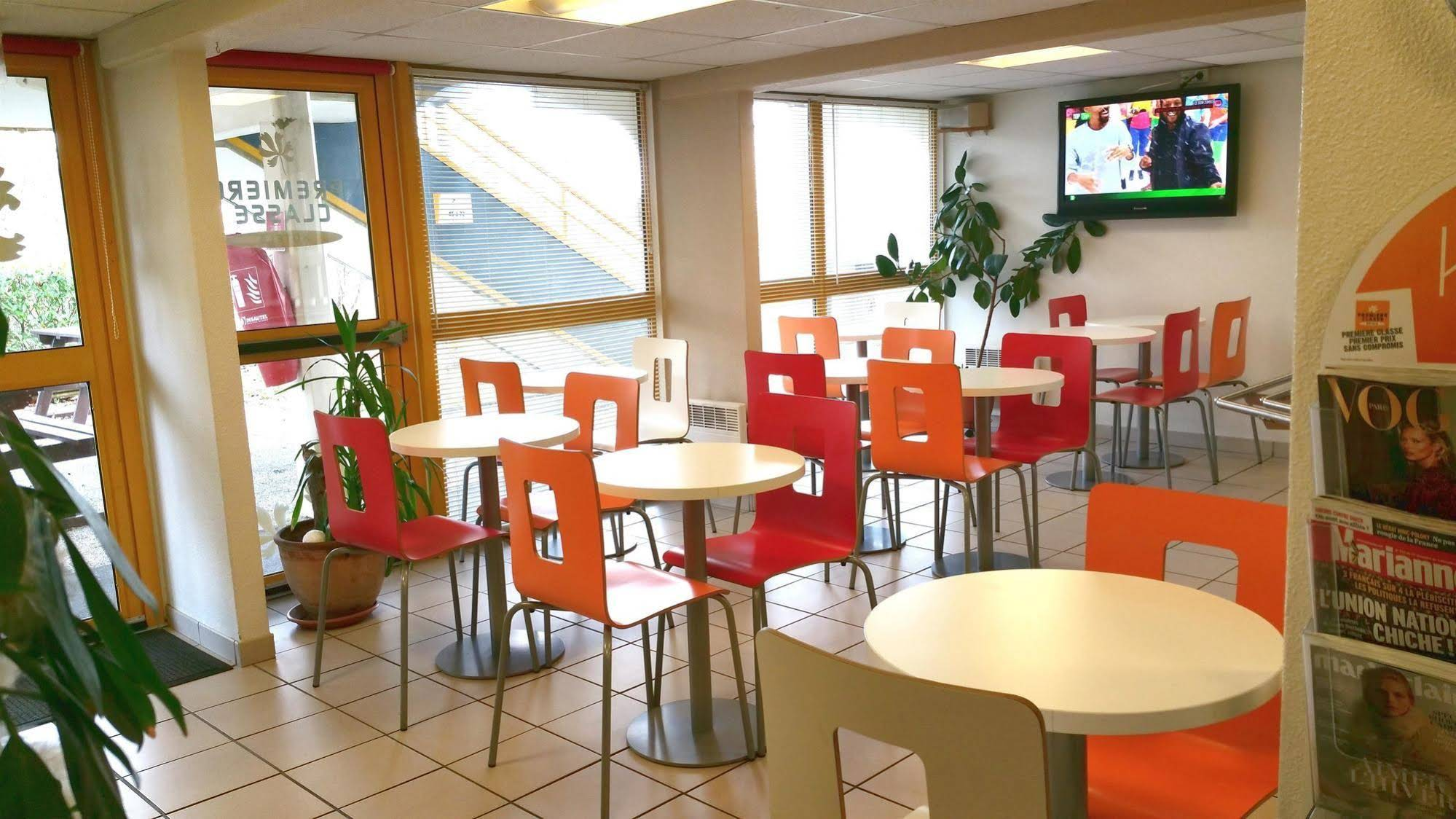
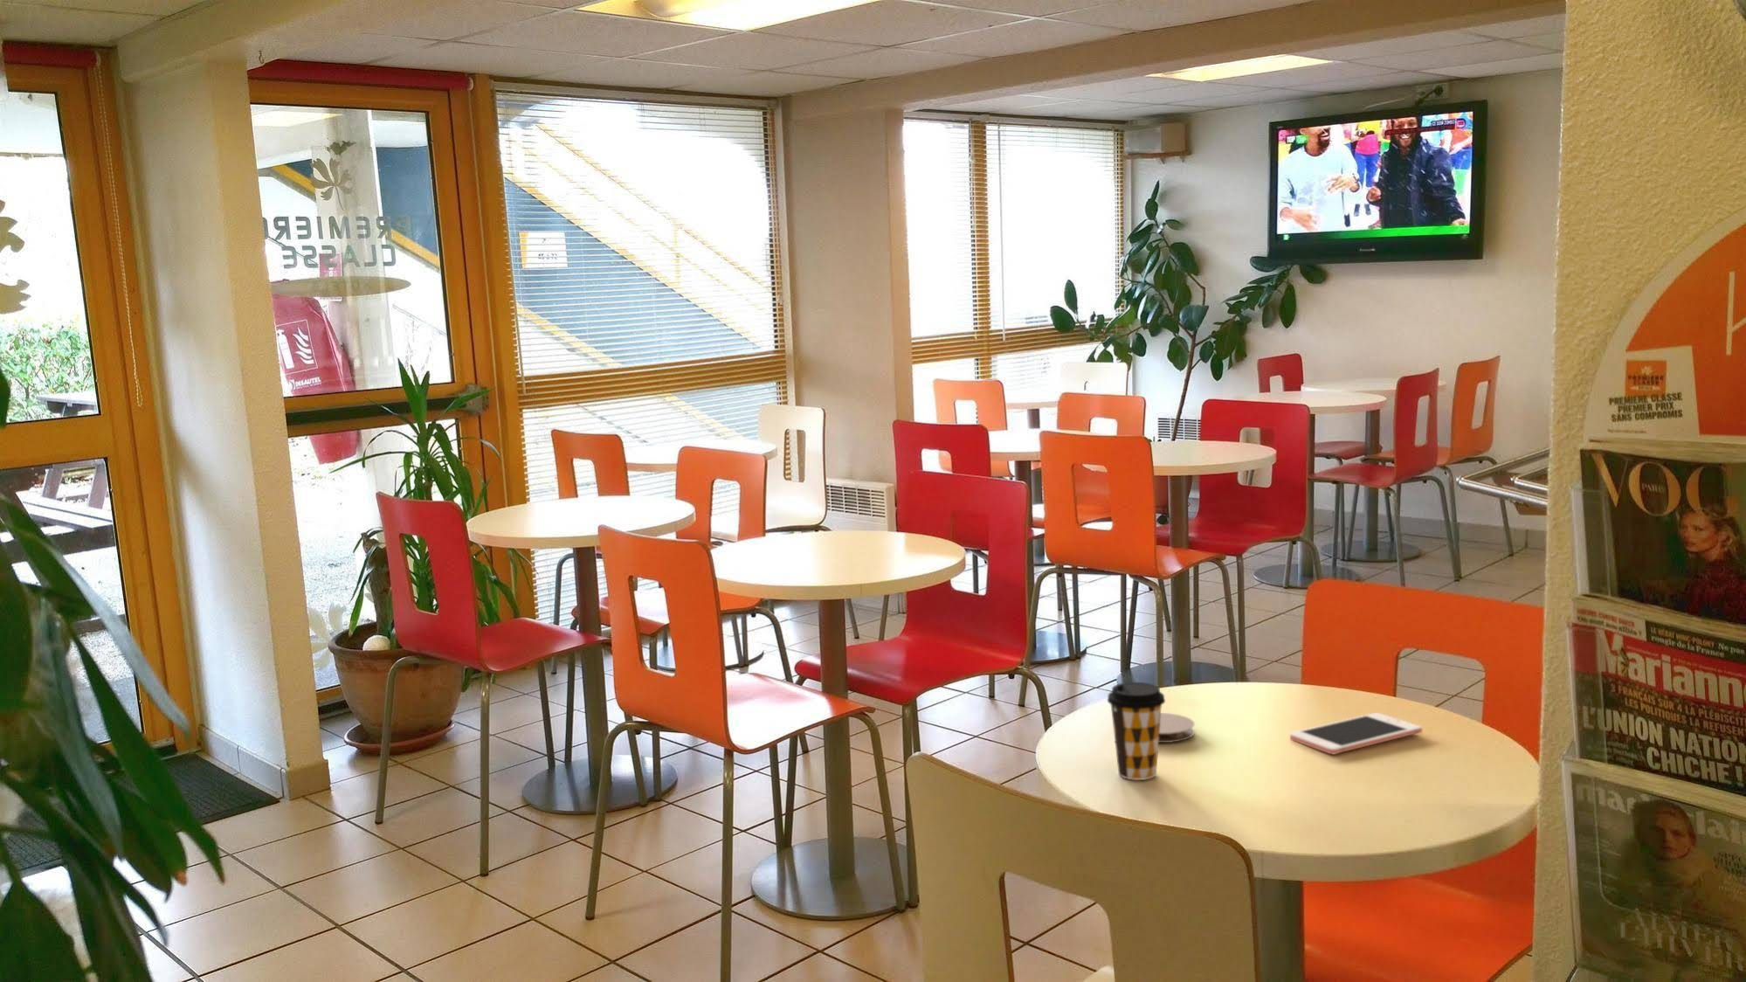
+ cell phone (1355, 733)
+ coaster (1160, 727)
+ coffee cup (1137, 731)
